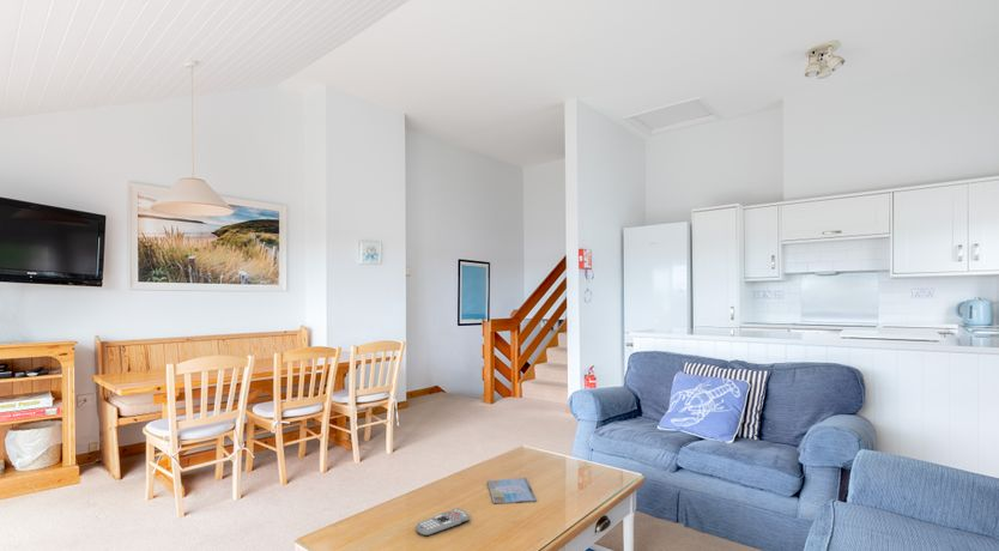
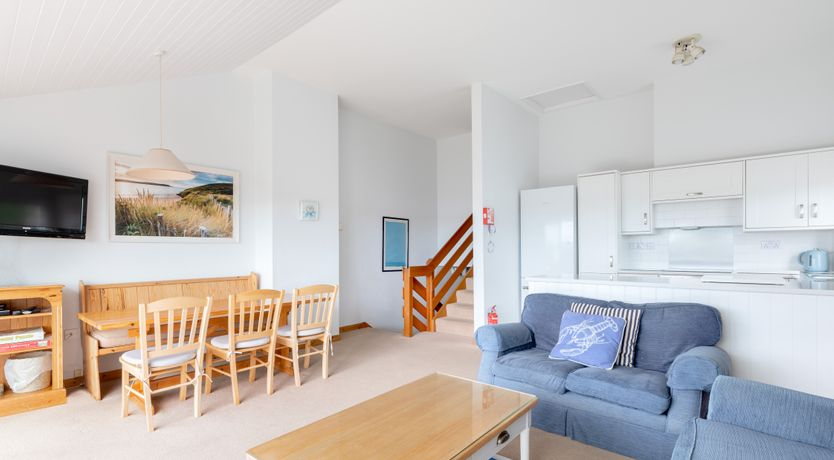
- remote control (442, 522)
- book (510, 489)
